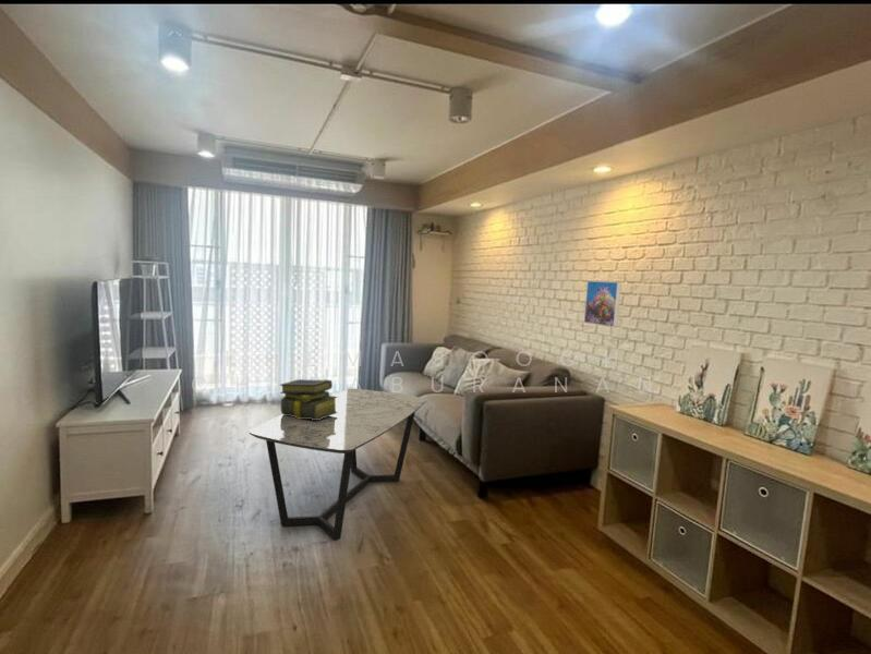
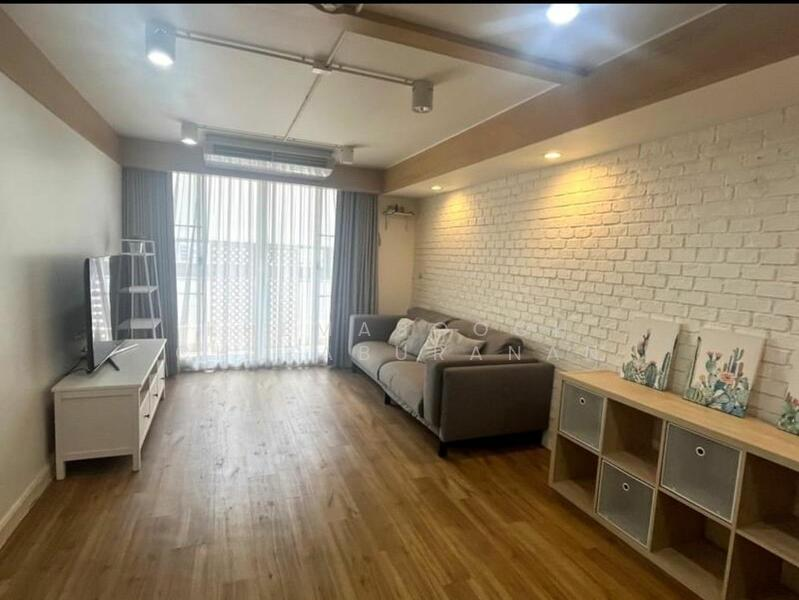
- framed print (602, 303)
- coffee table (348, 456)
- stack of books (306, 397)
